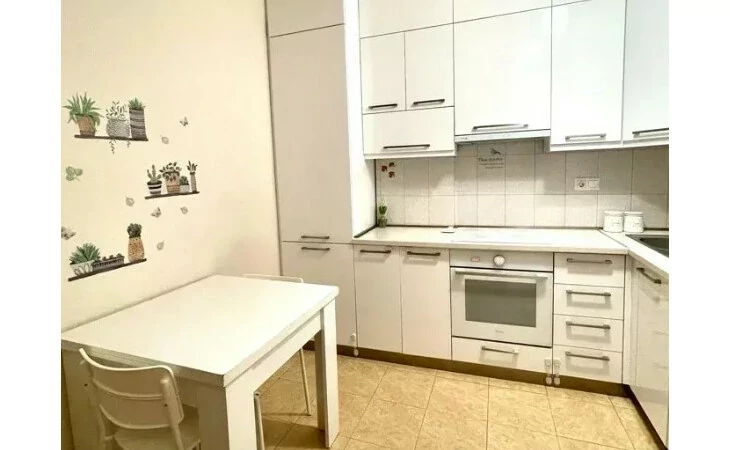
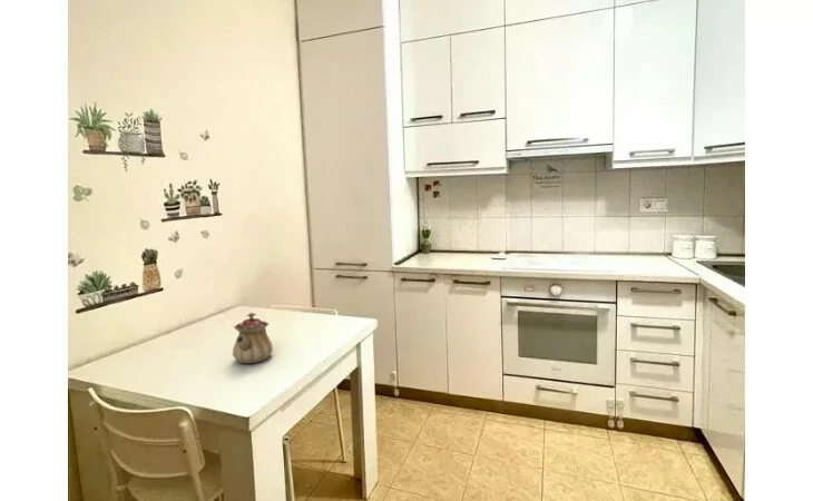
+ teapot (253, 334)
